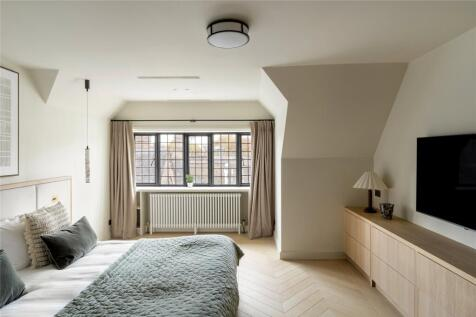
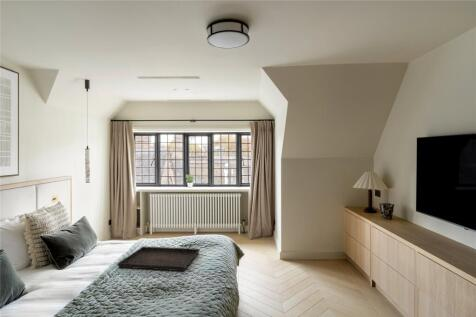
+ serving tray (161, 257)
